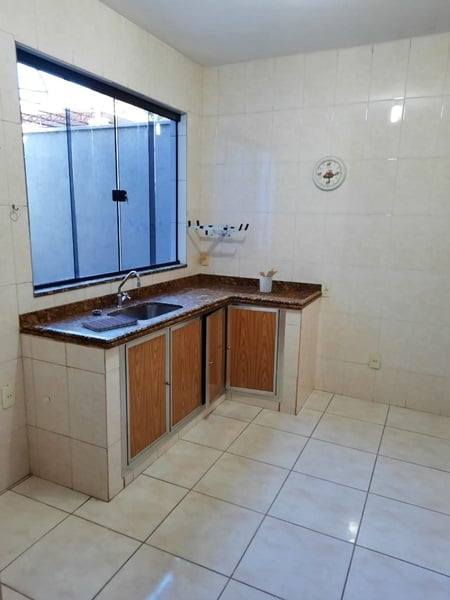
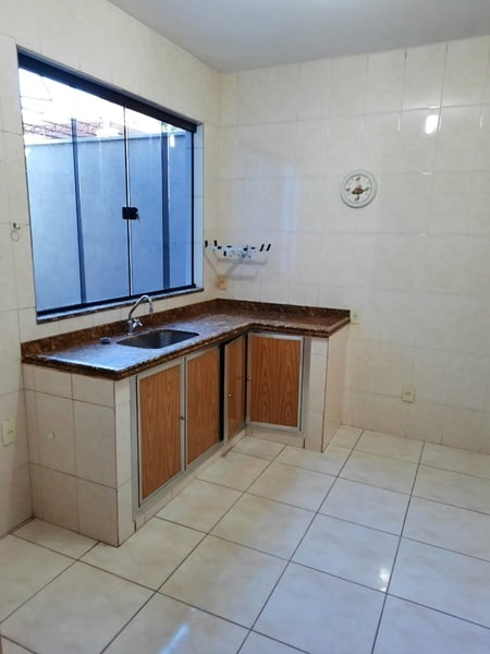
- dish towel (110, 322)
- utensil holder (268, 280)
